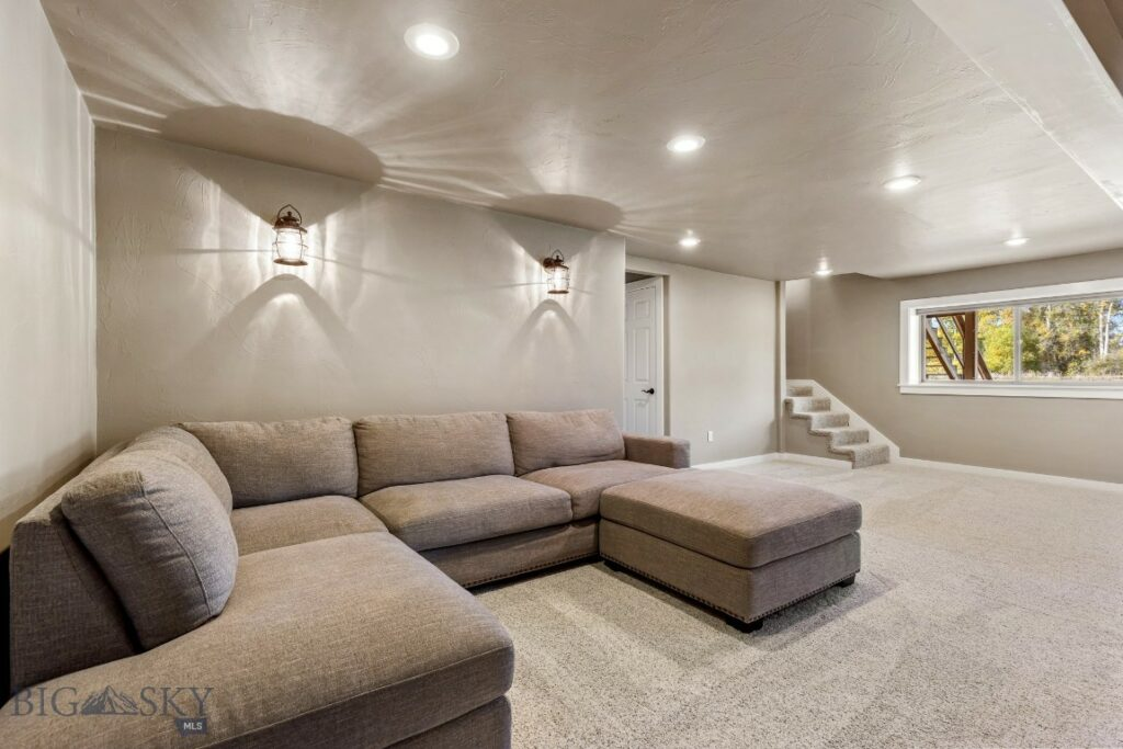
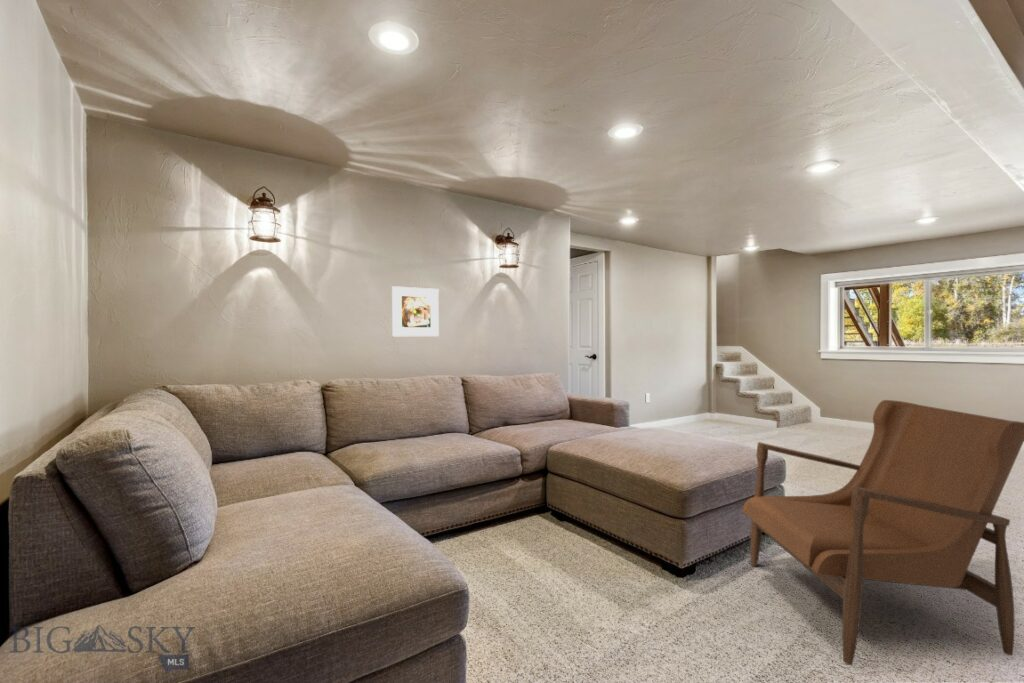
+ armchair (869, 508)
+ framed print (416, 312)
